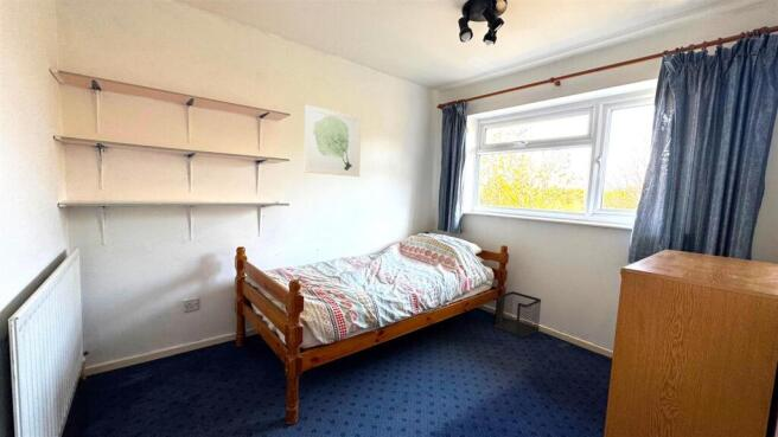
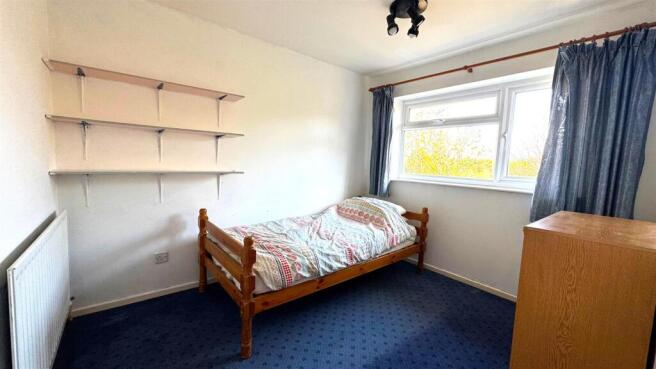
- wall art (333, 143)
- wastebasket (517, 313)
